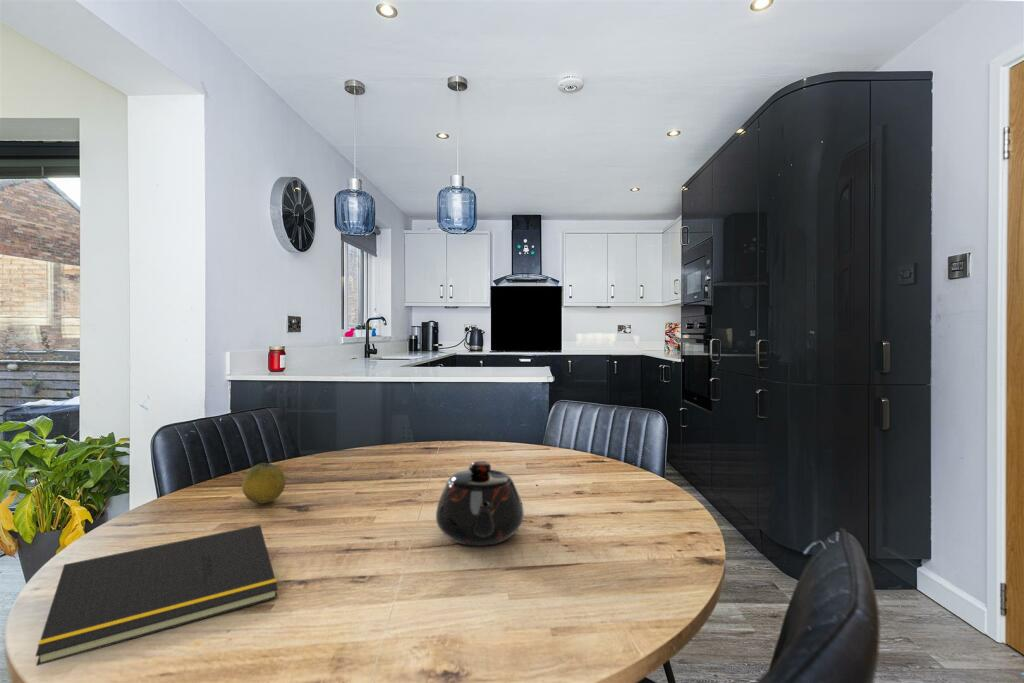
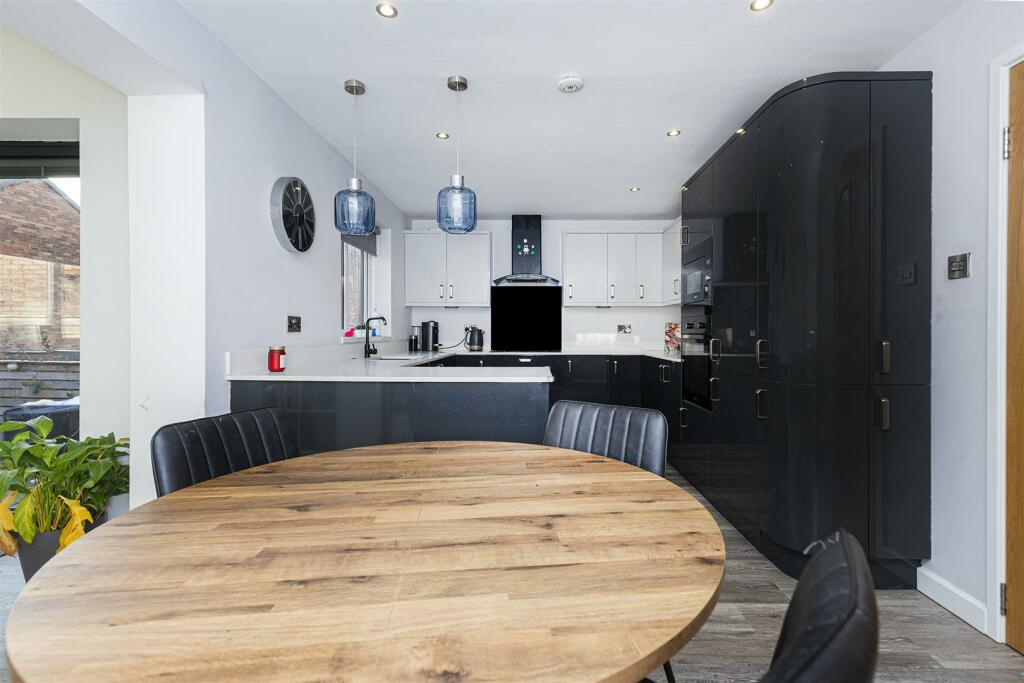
- notepad (171, 581)
- fruit (264, 483)
- teapot (480, 499)
